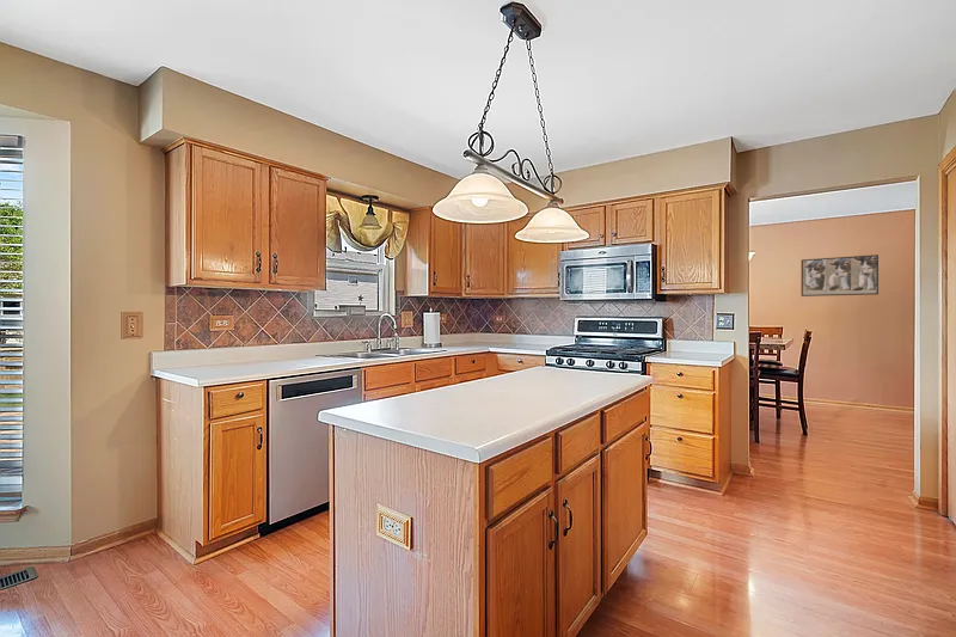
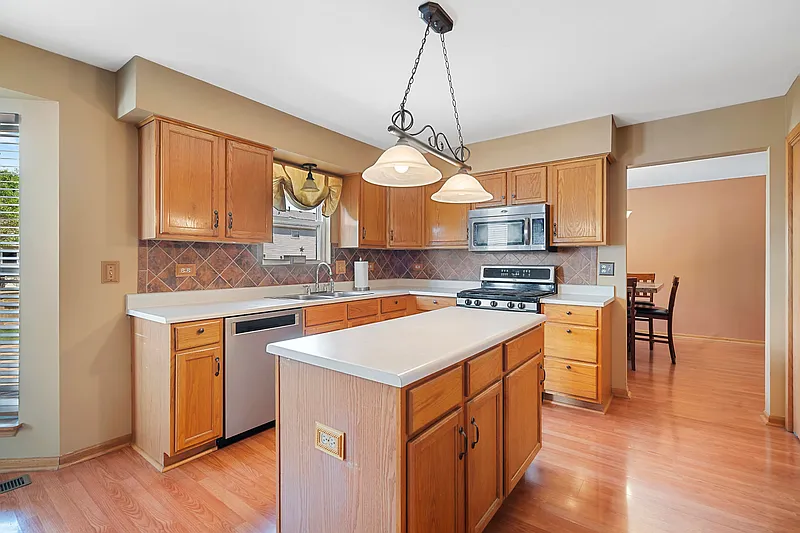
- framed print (838, 276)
